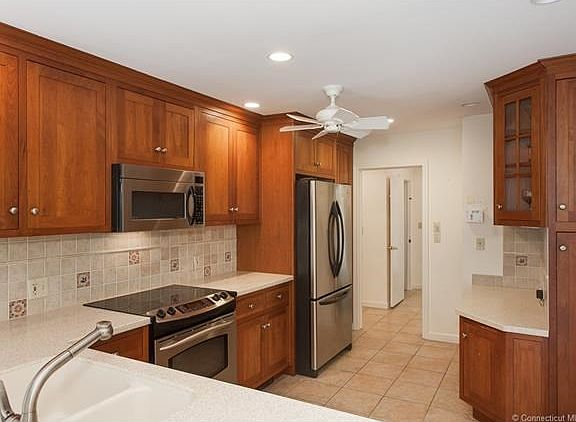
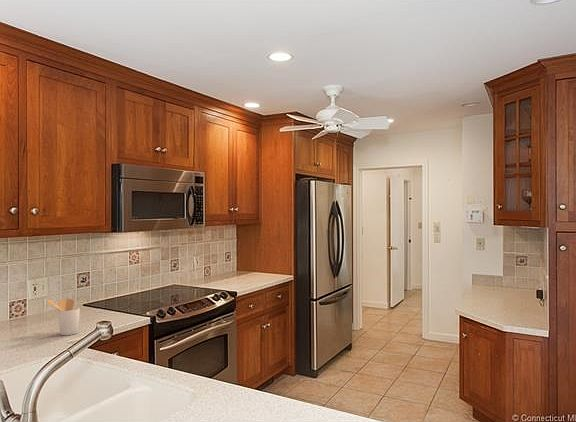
+ utensil holder (63, 315)
